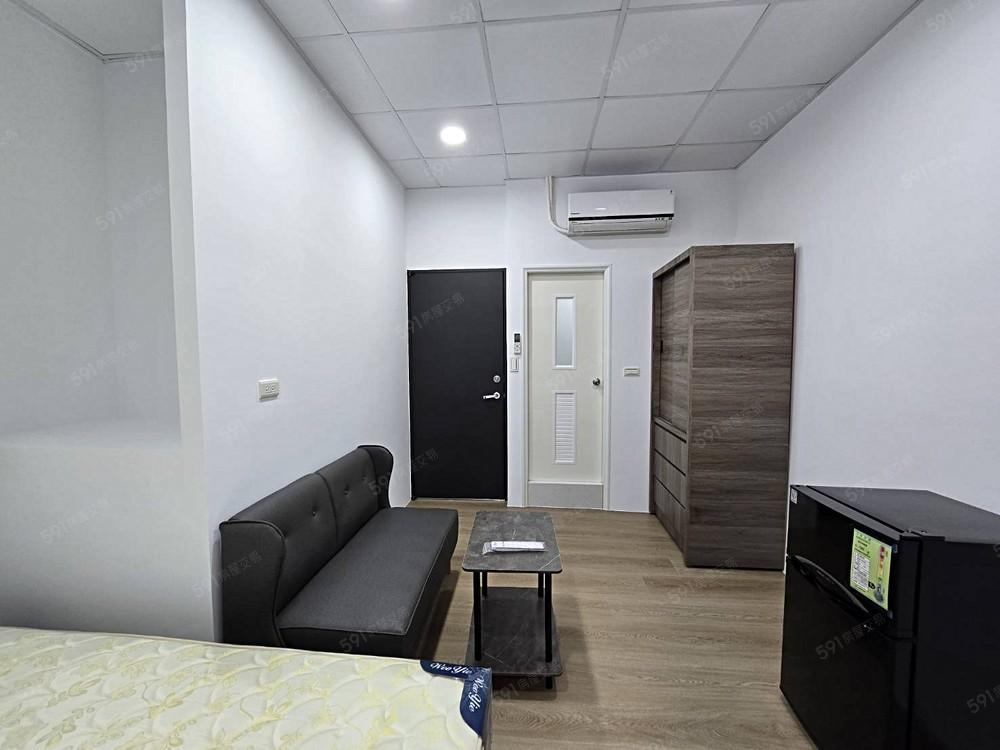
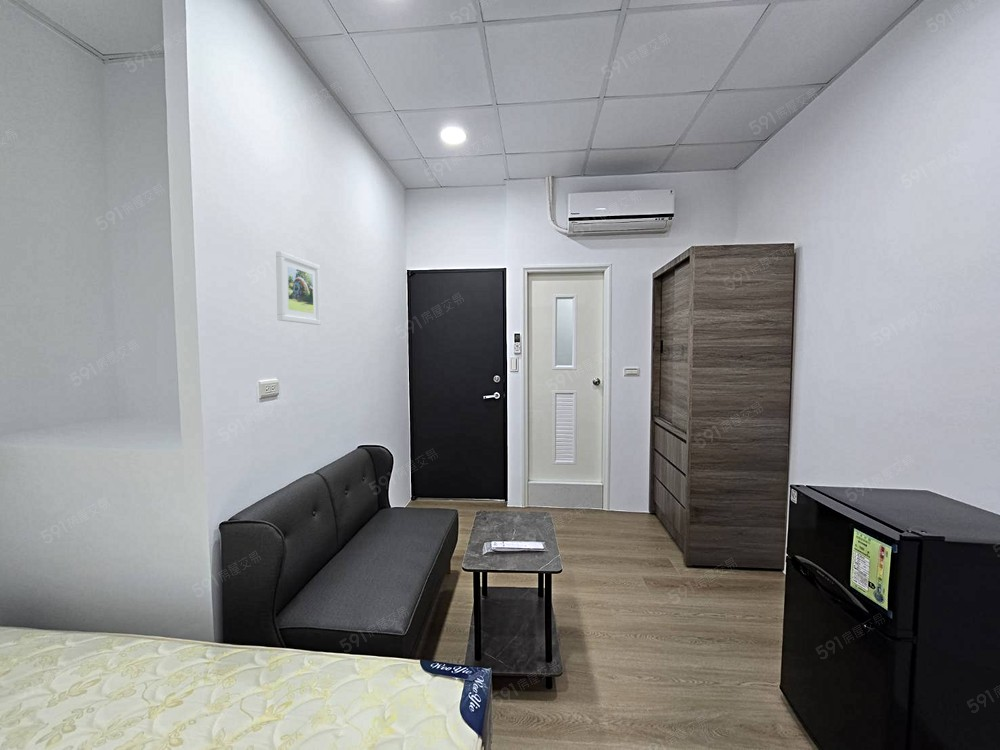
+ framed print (300, 290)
